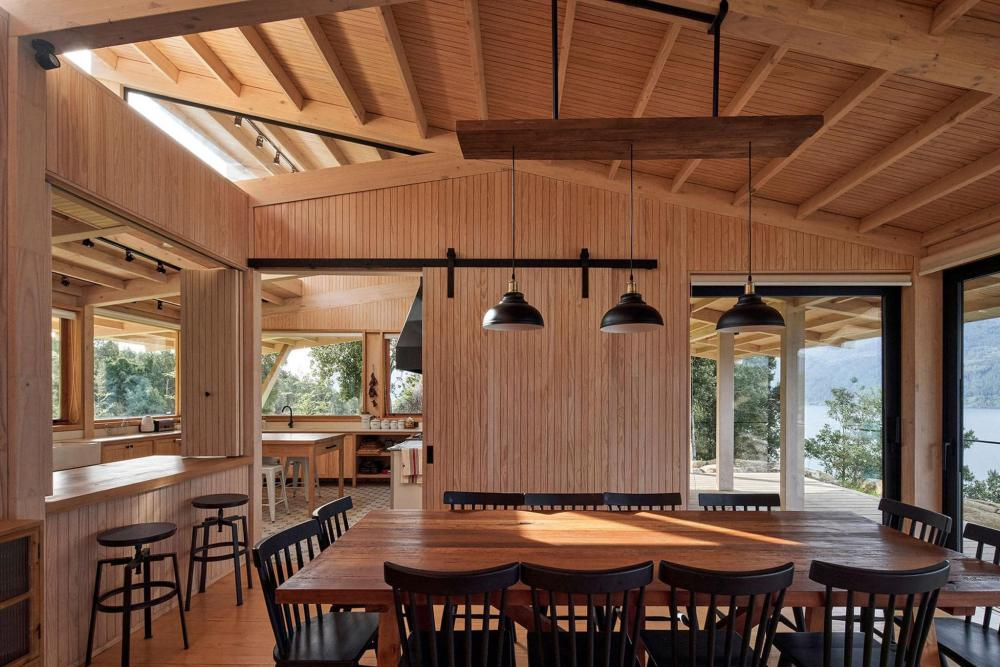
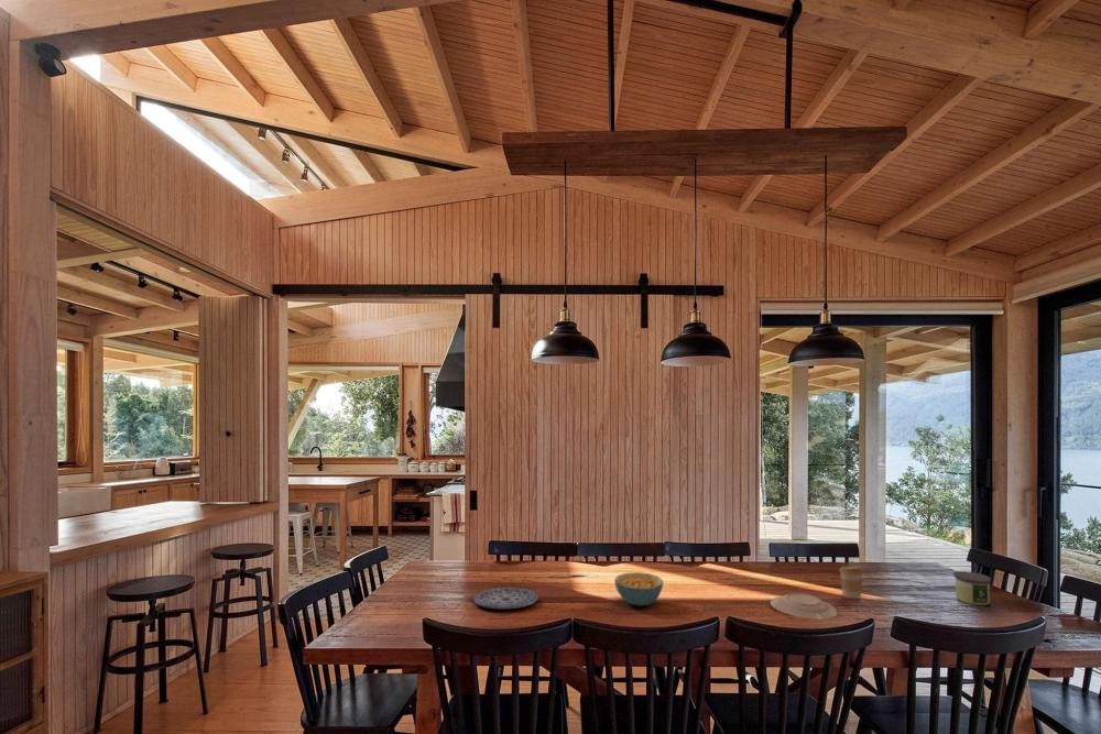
+ cereal bowl (639, 592)
+ coffee cup (851, 581)
+ plate (505, 598)
+ candle (972, 588)
+ plate (803, 603)
